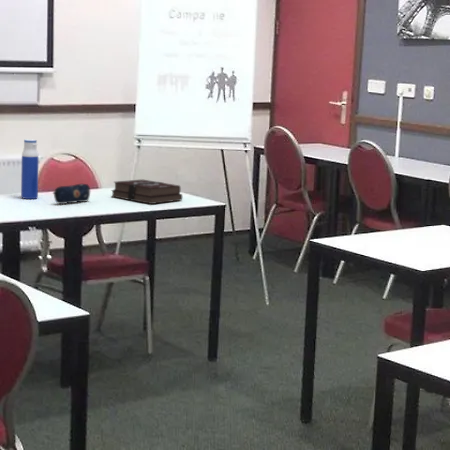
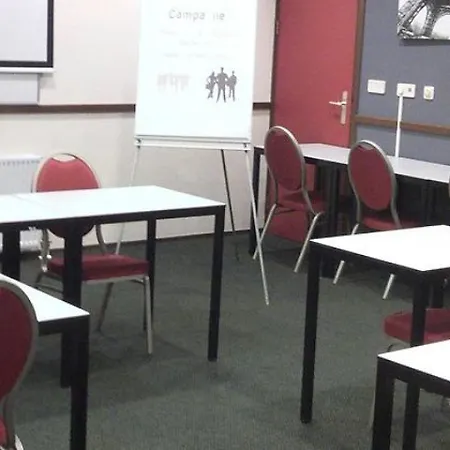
- pencil case (72, 193)
- hardback book (146, 191)
- water bottle (29, 168)
